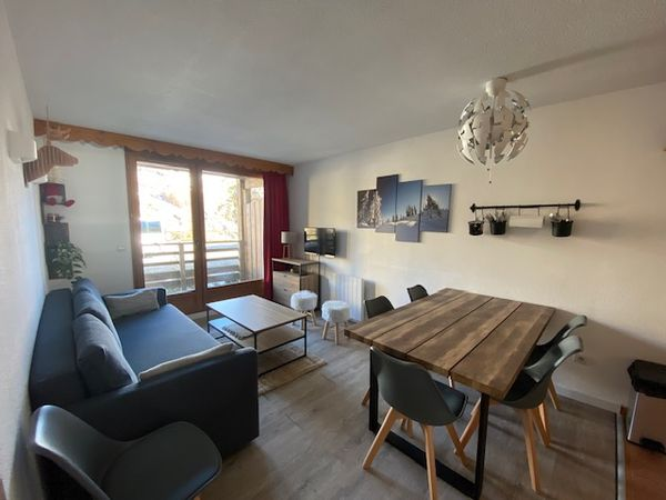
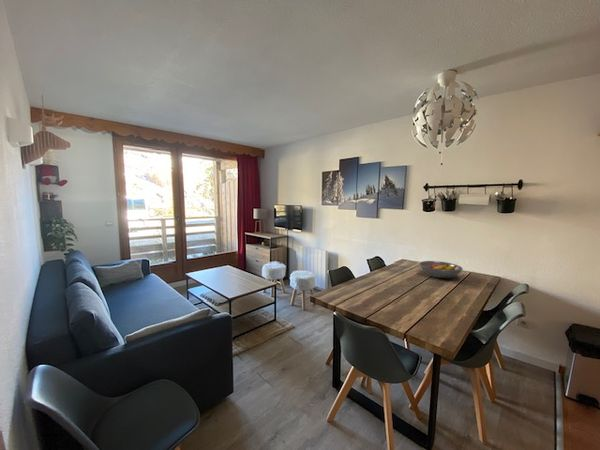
+ fruit bowl (439, 269)
